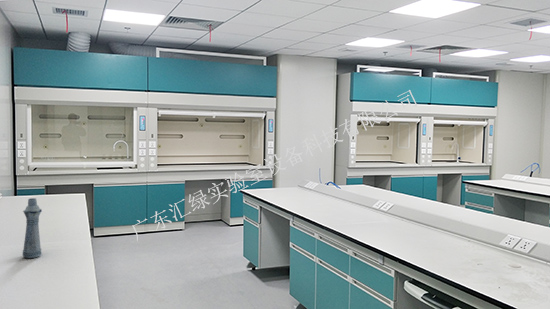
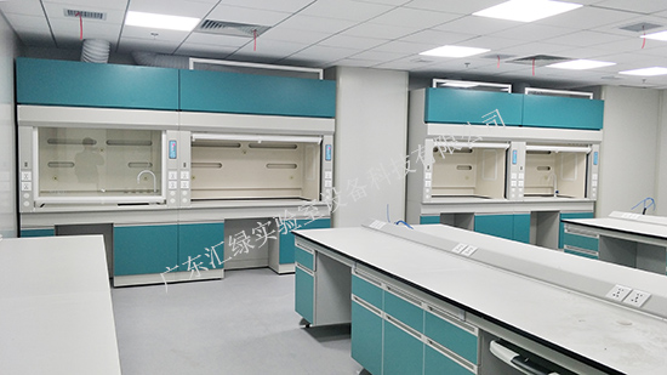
- bottle (32, 227)
